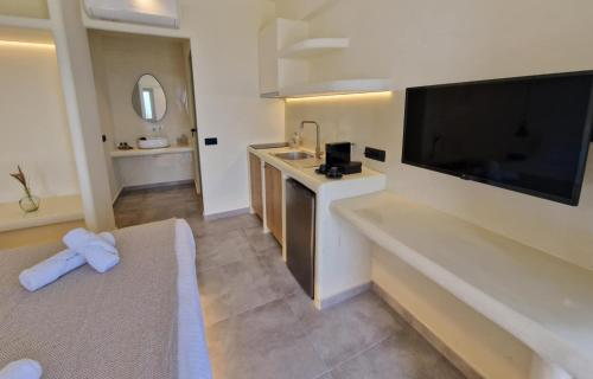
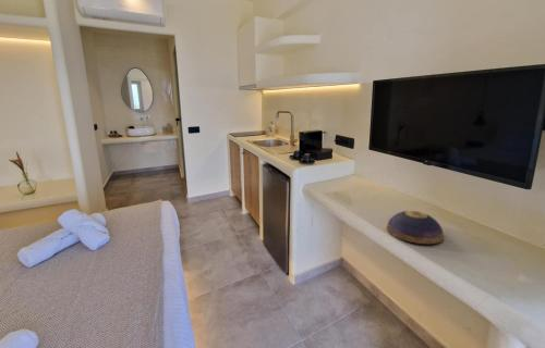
+ decorative bowl (414, 222)
